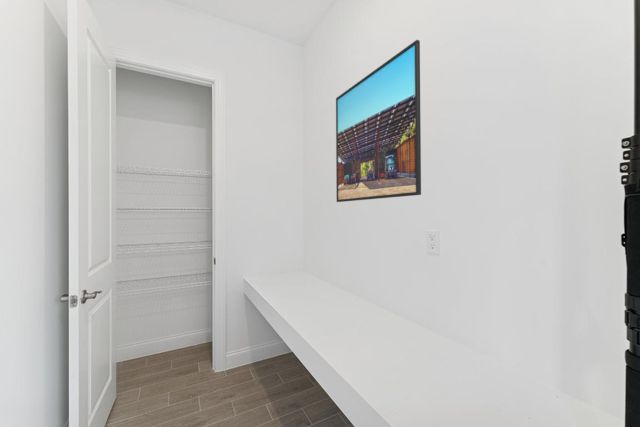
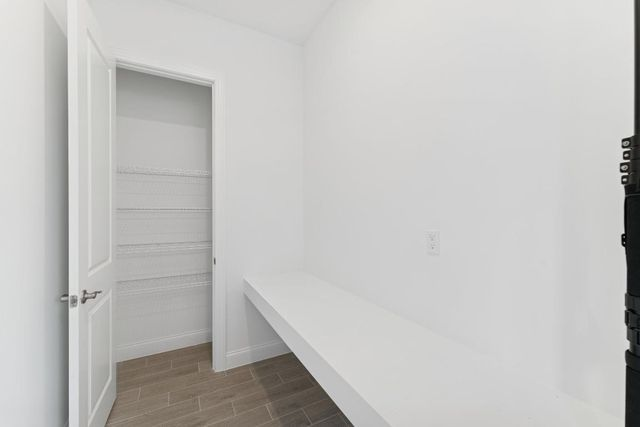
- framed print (370, 136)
